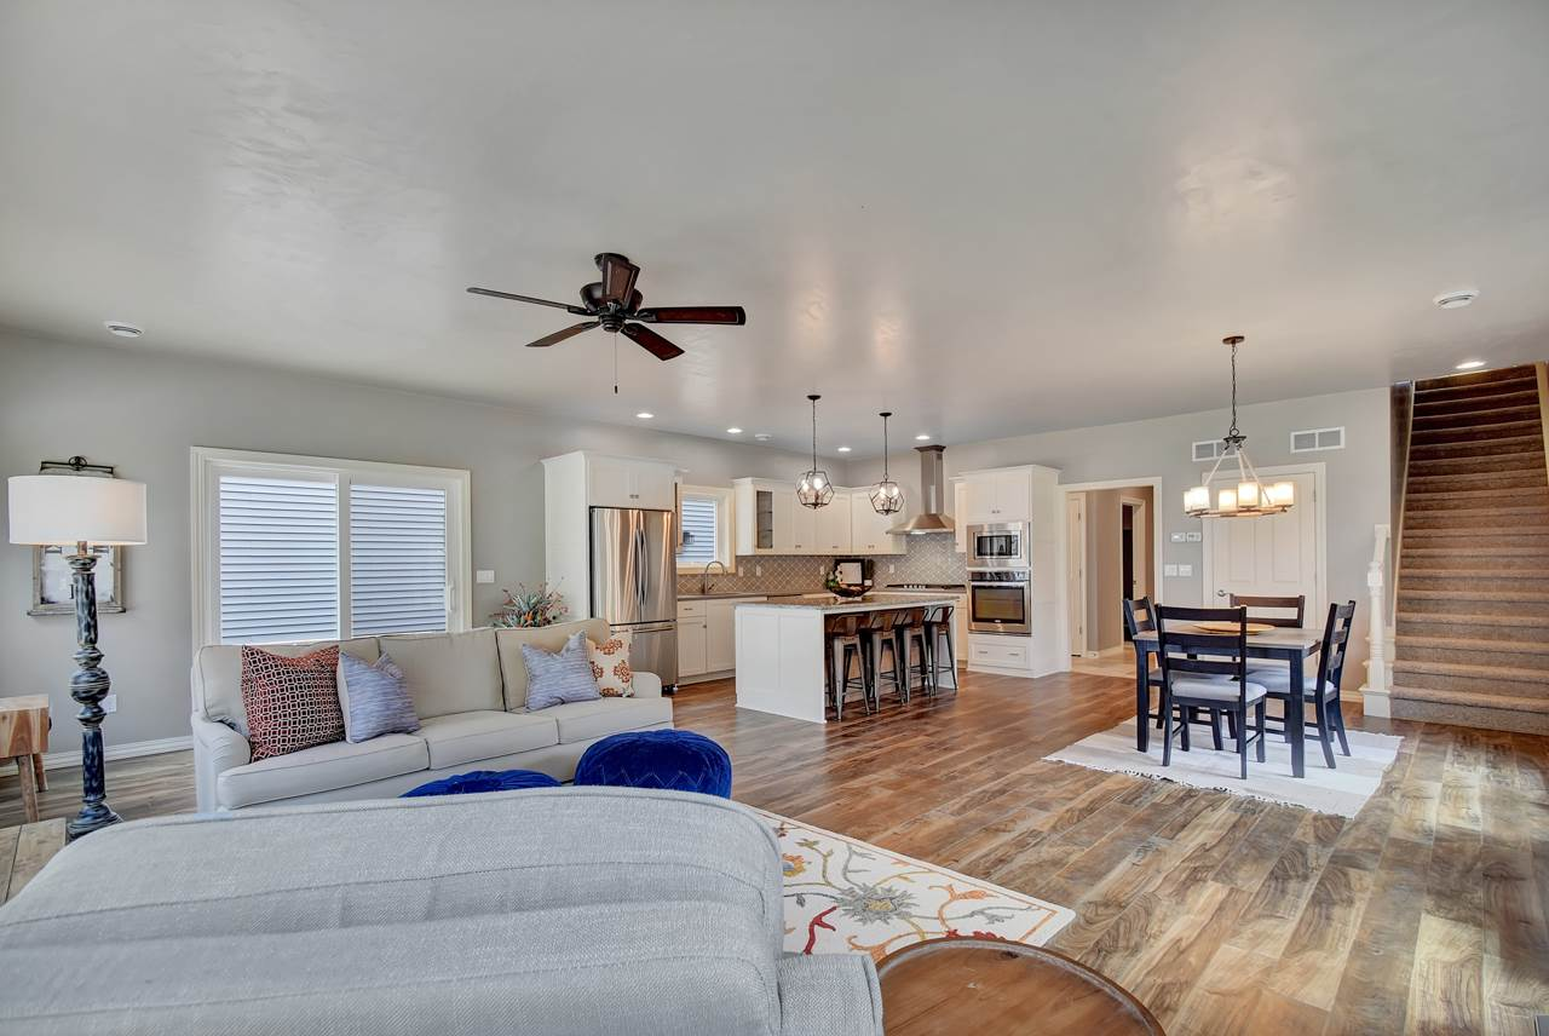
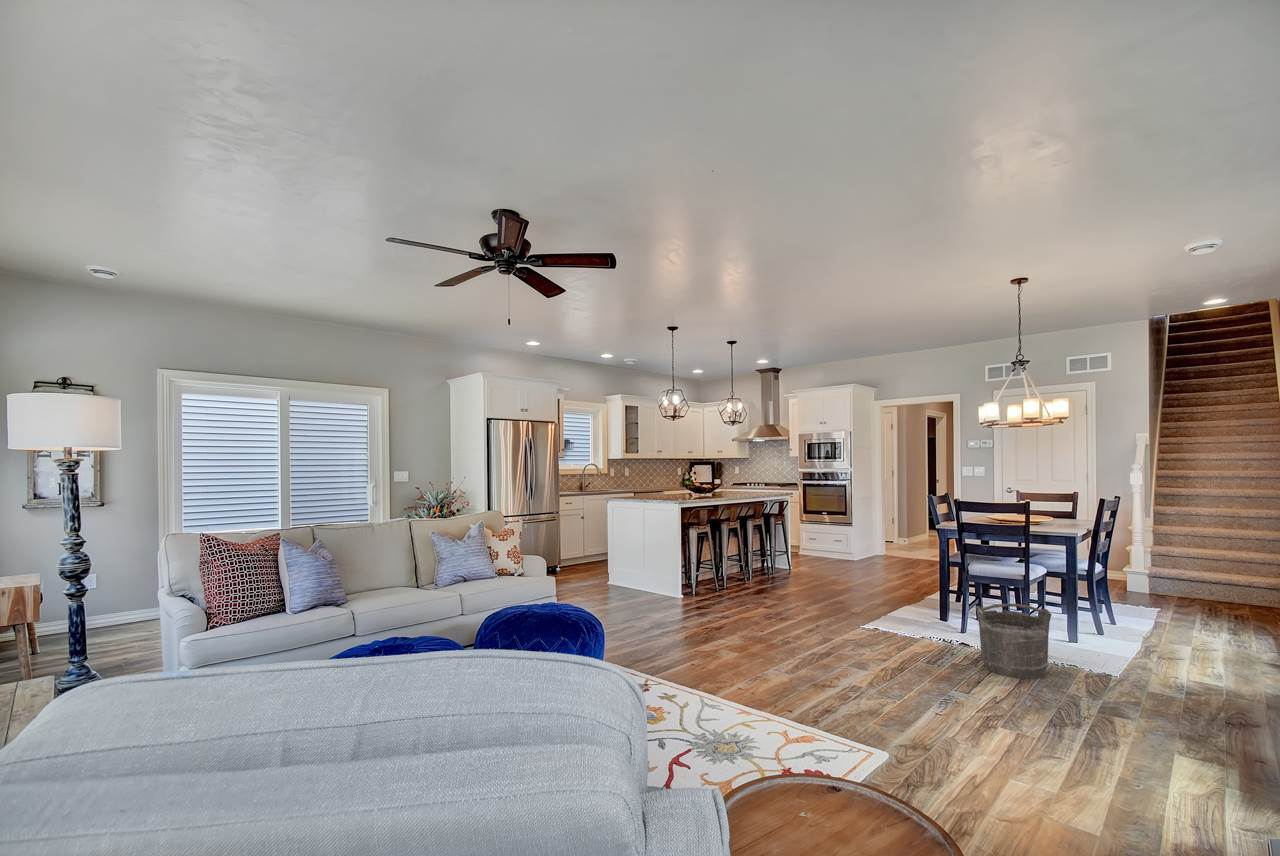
+ bucket (1013, 636)
